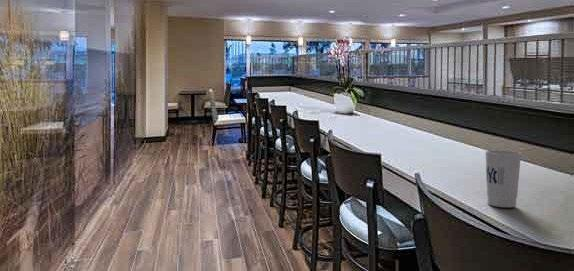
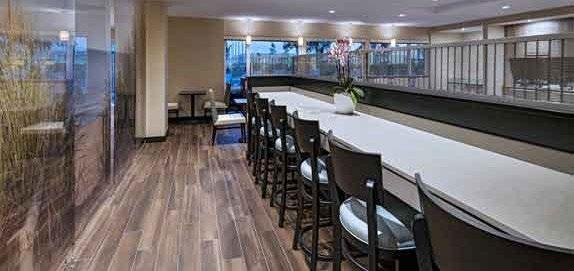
- cup (502, 178)
